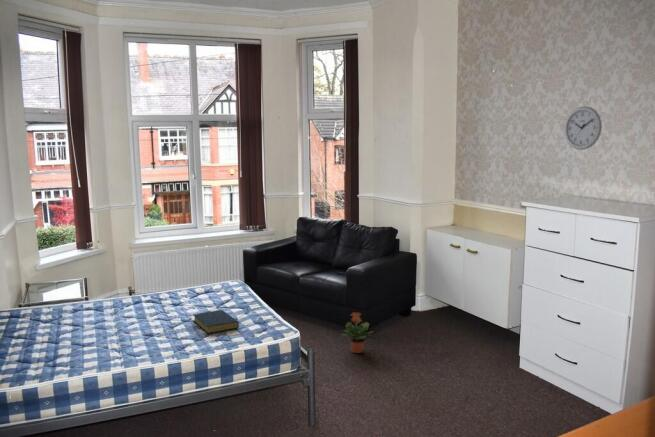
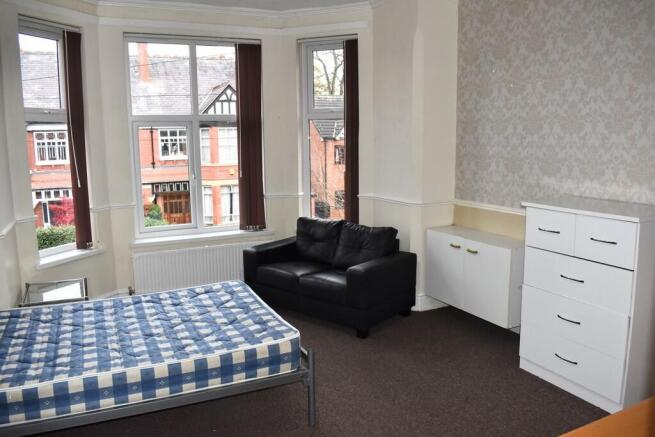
- wall clock (581, 128)
- hardback book (215, 321)
- potted plant (356, 332)
